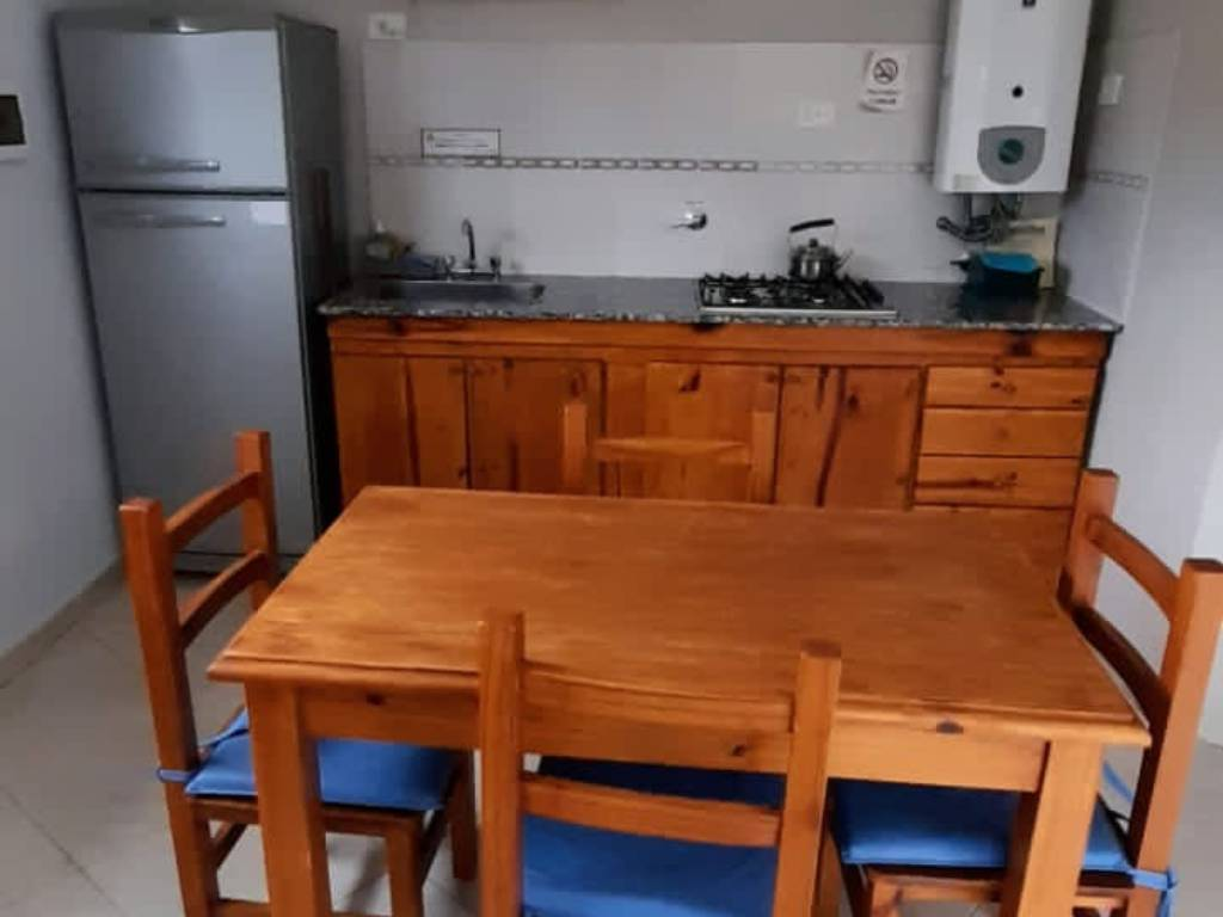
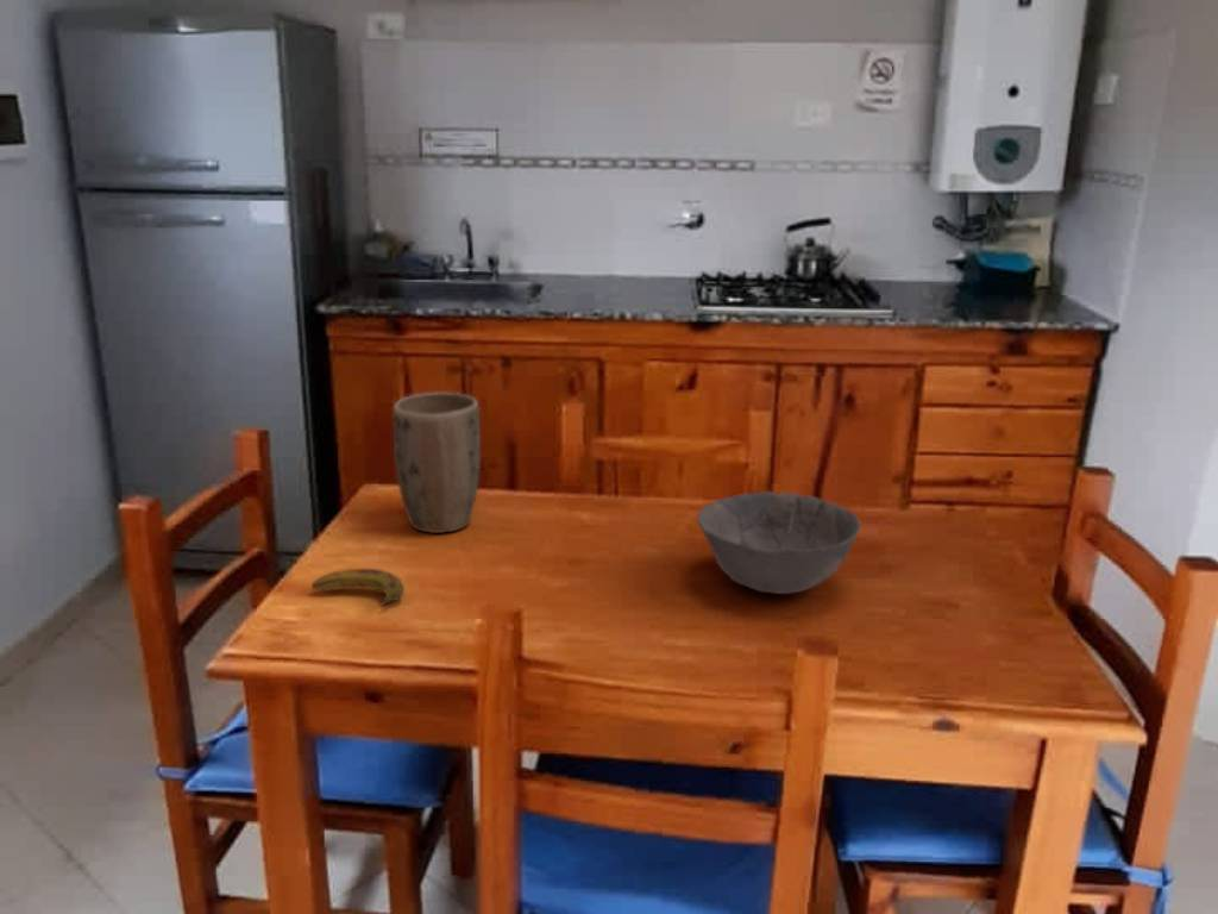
+ banana (357, 586)
+ plant pot (438, 463)
+ bowl (776, 550)
